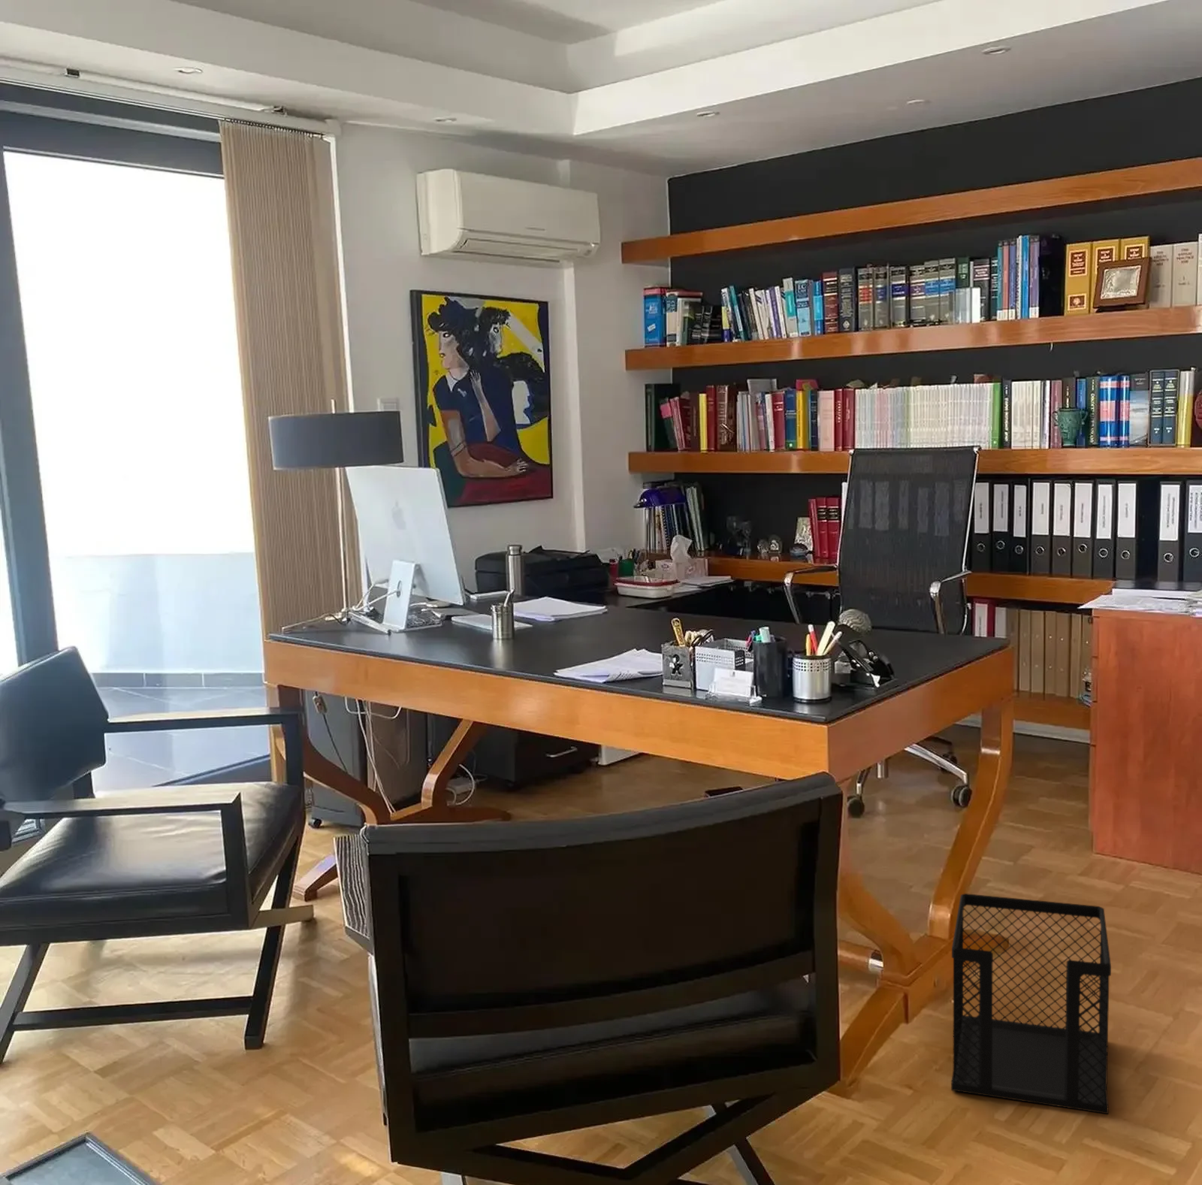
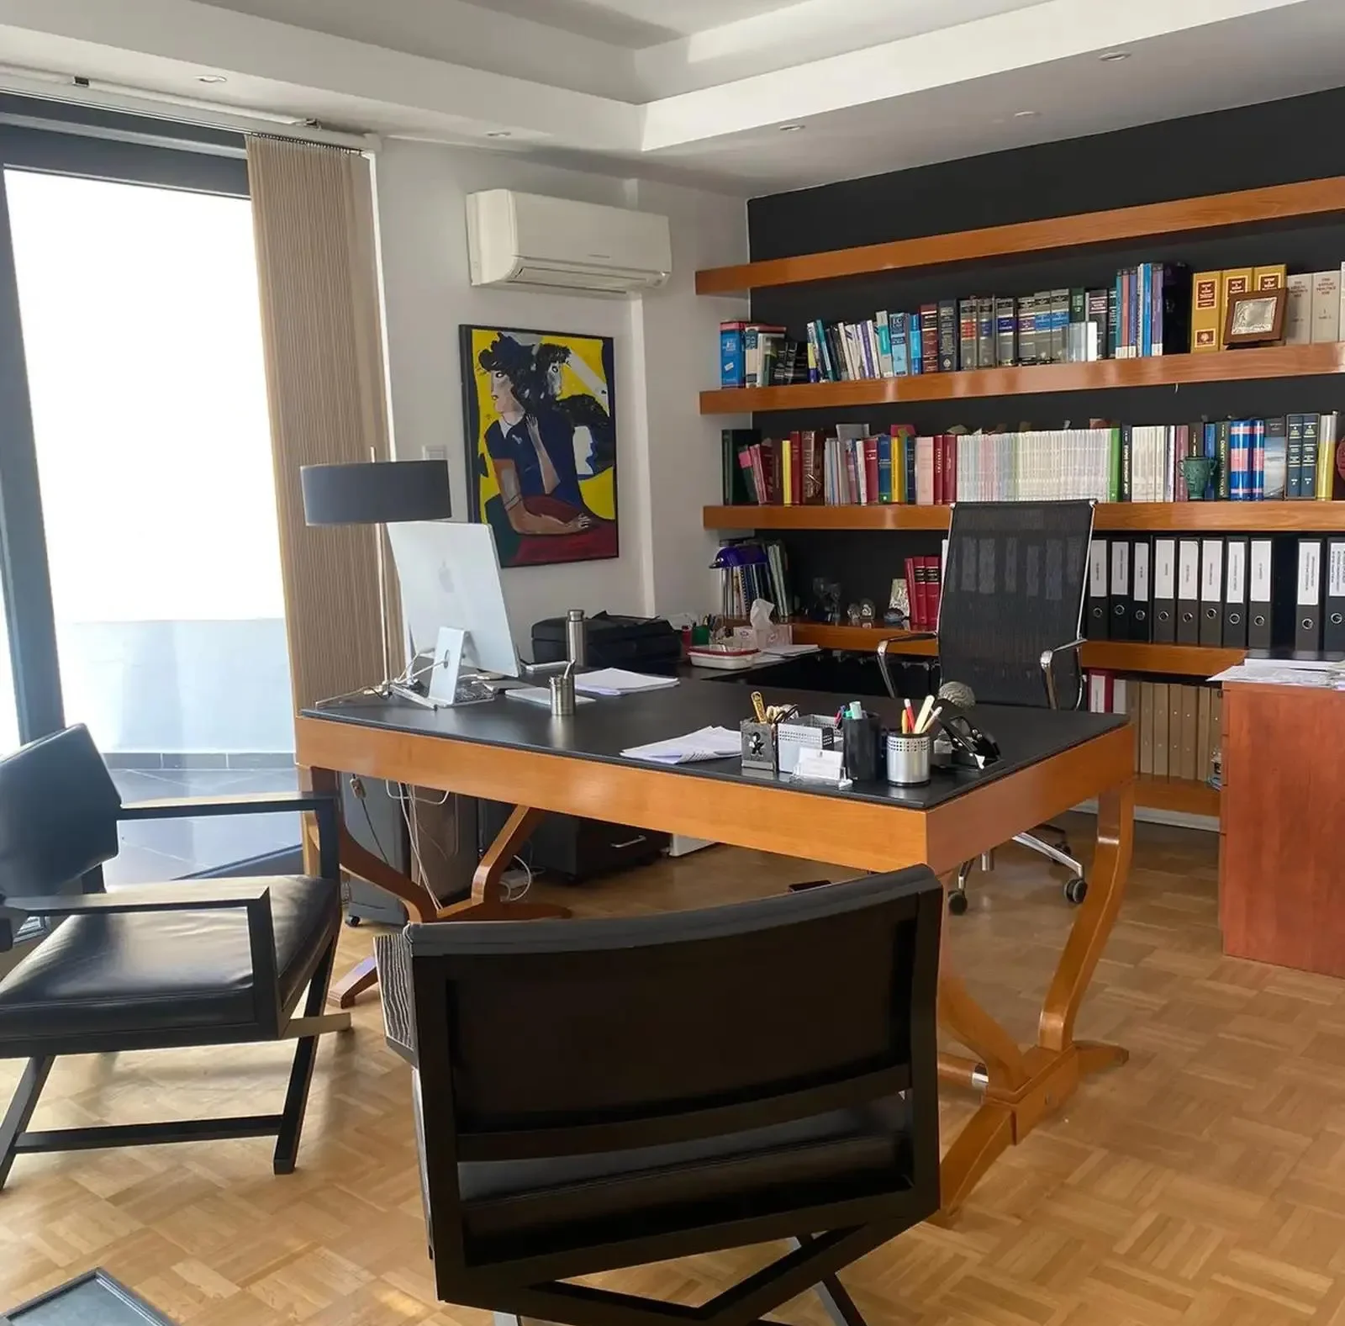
- wastebasket (1028, 996)
